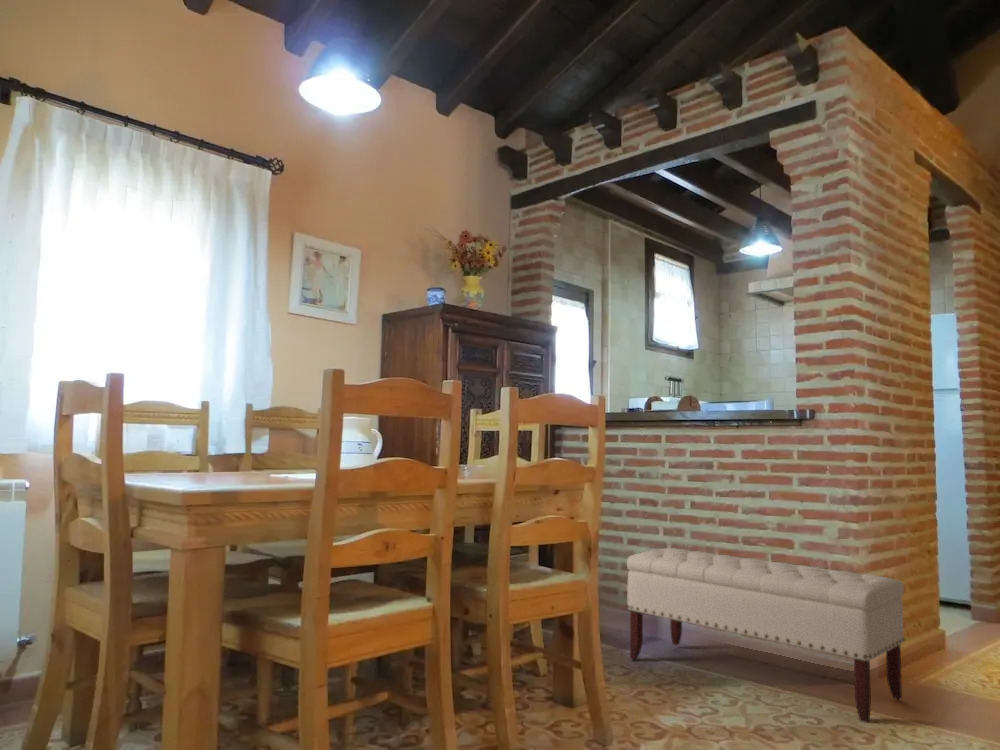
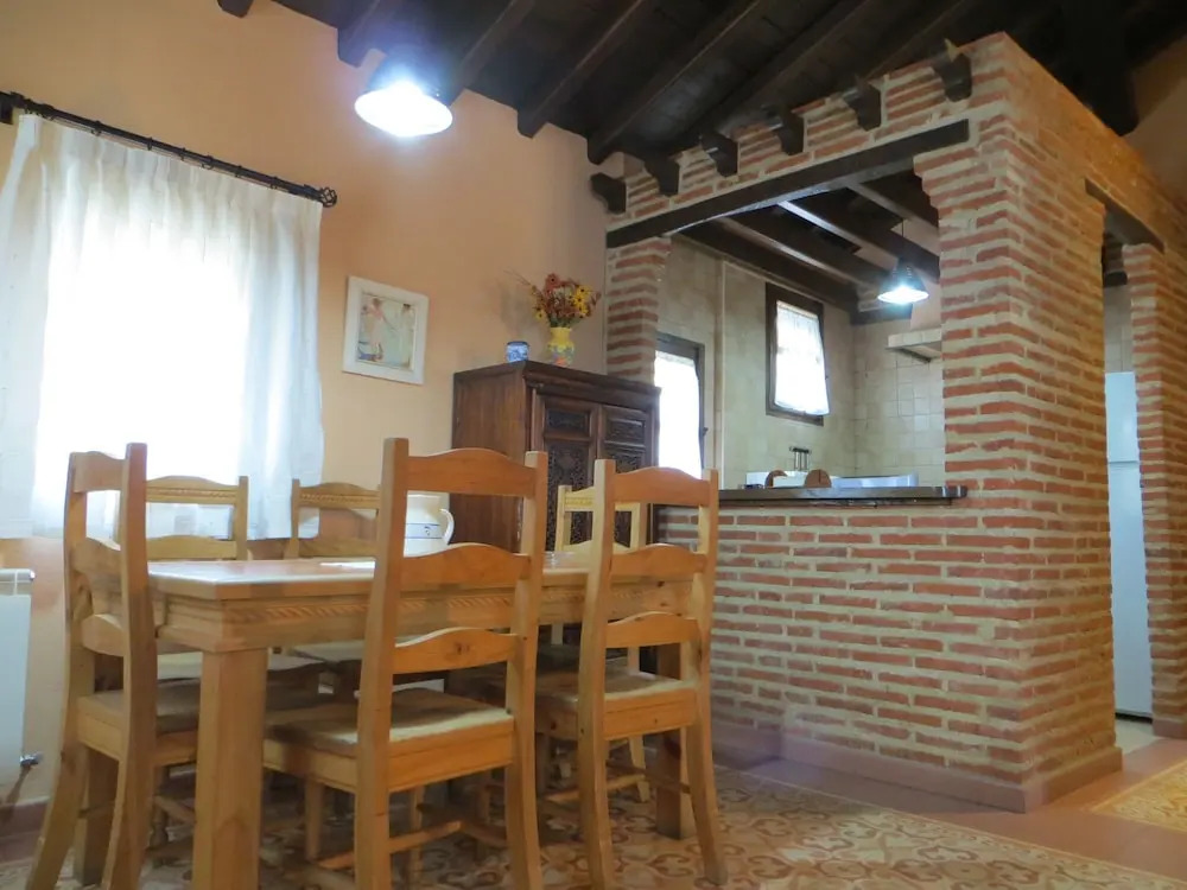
- bench (755, 620)
